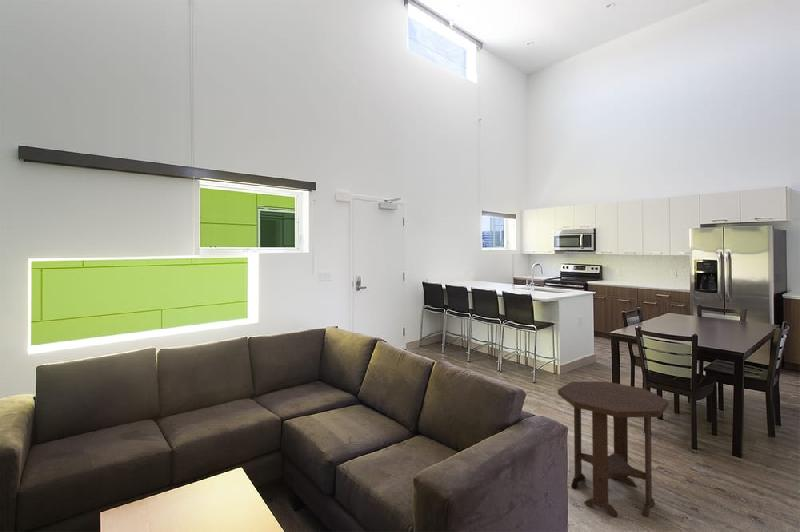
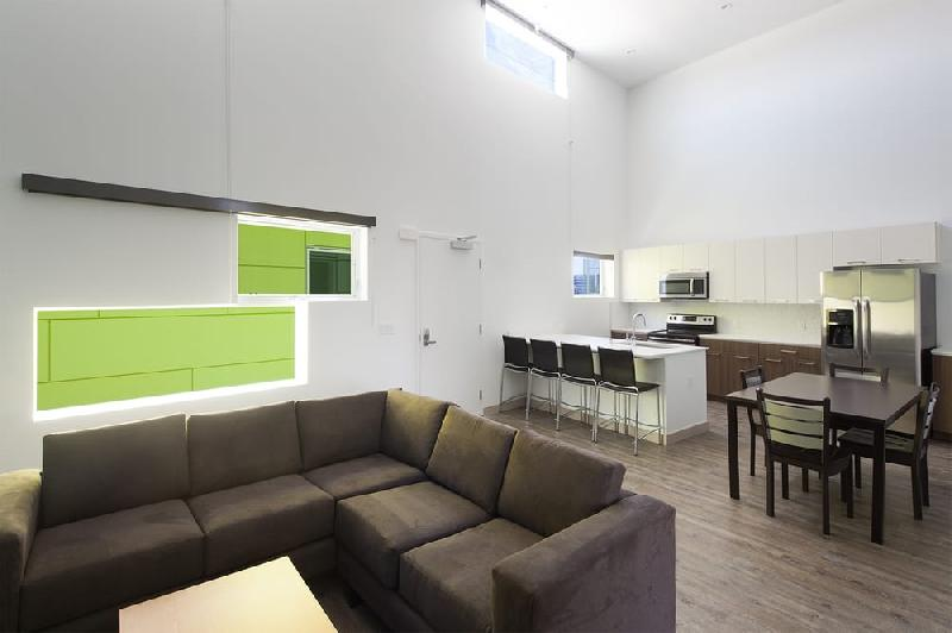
- side table (607, 444)
